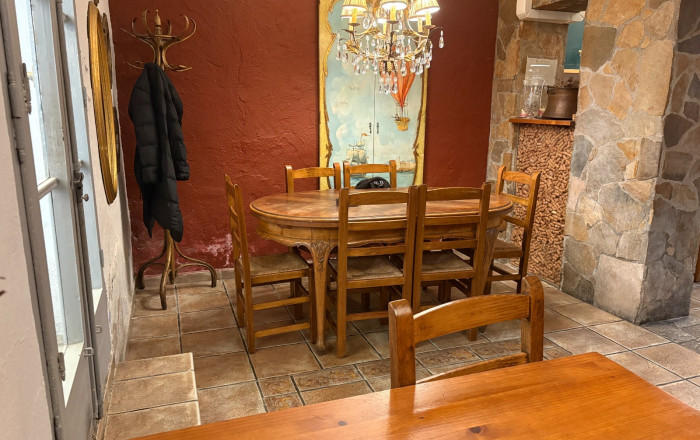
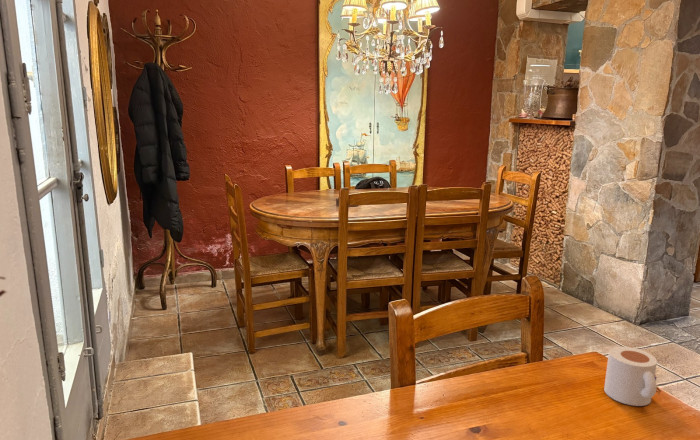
+ mug (634, 378)
